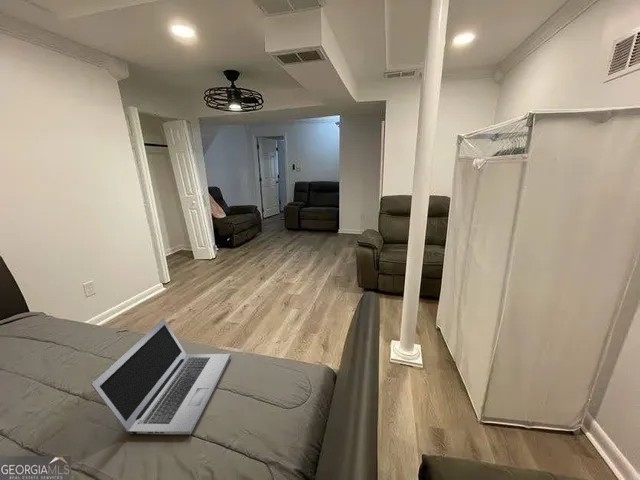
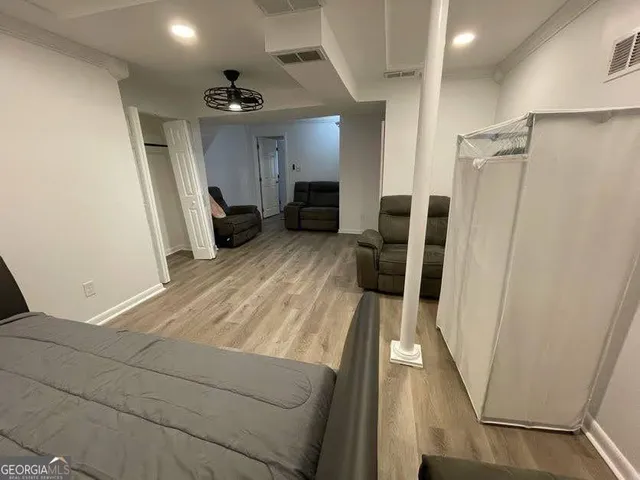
- laptop (174, 367)
